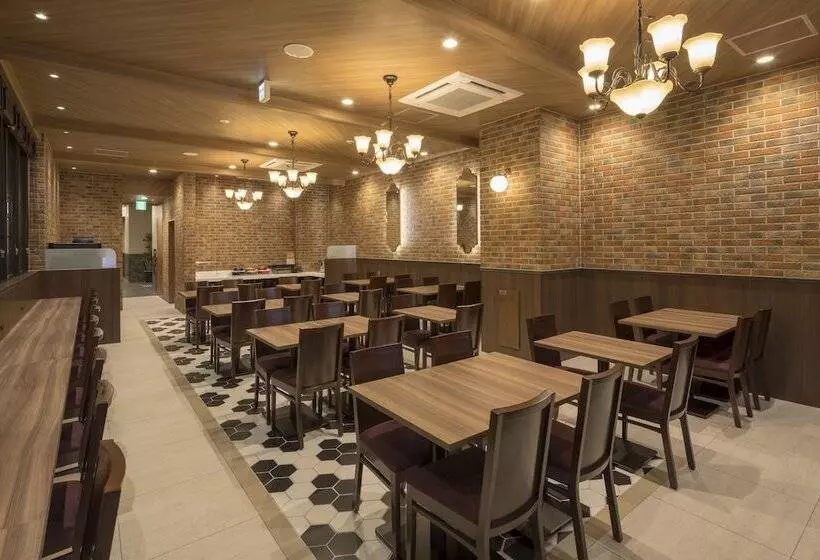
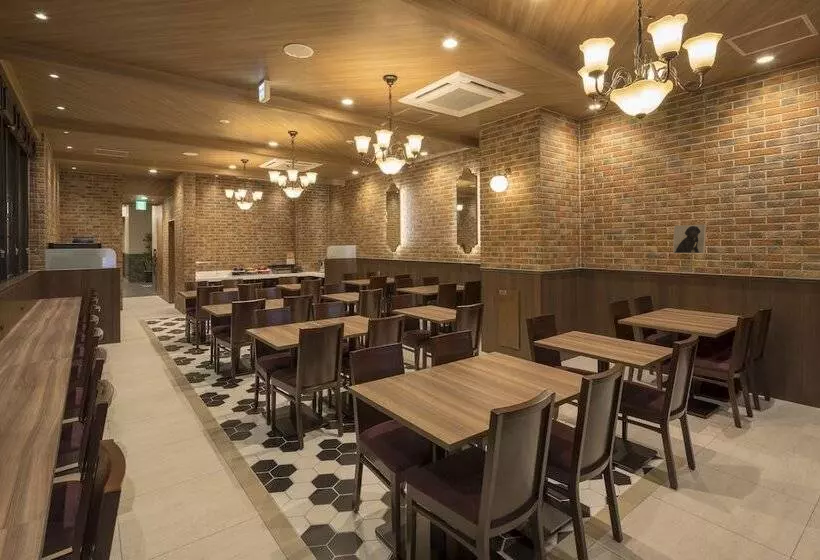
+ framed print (689, 239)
